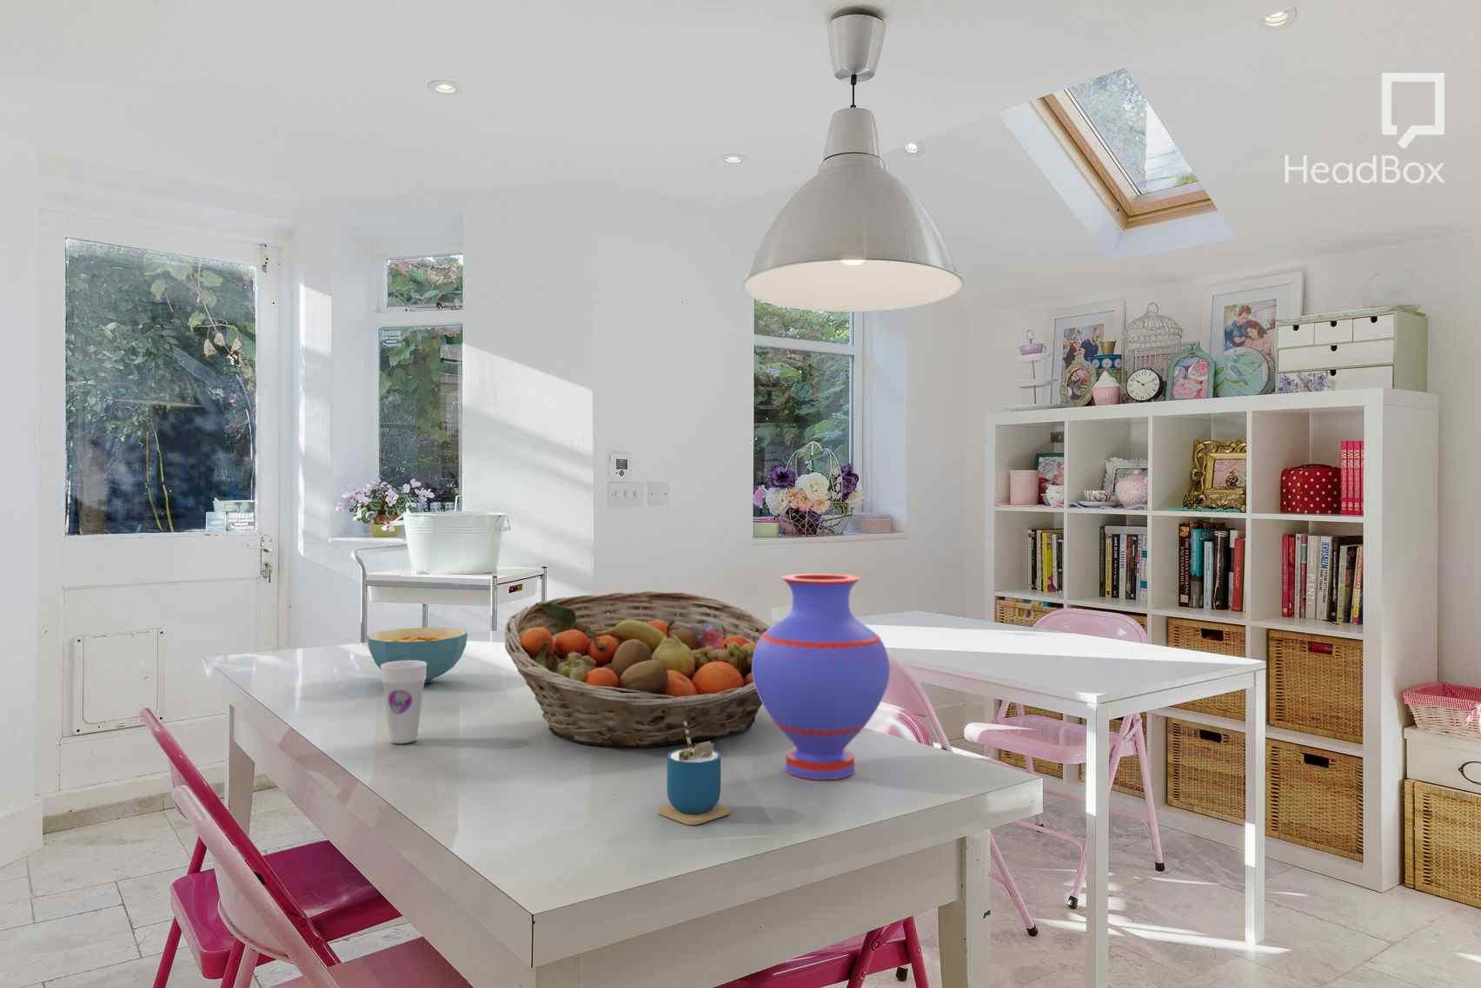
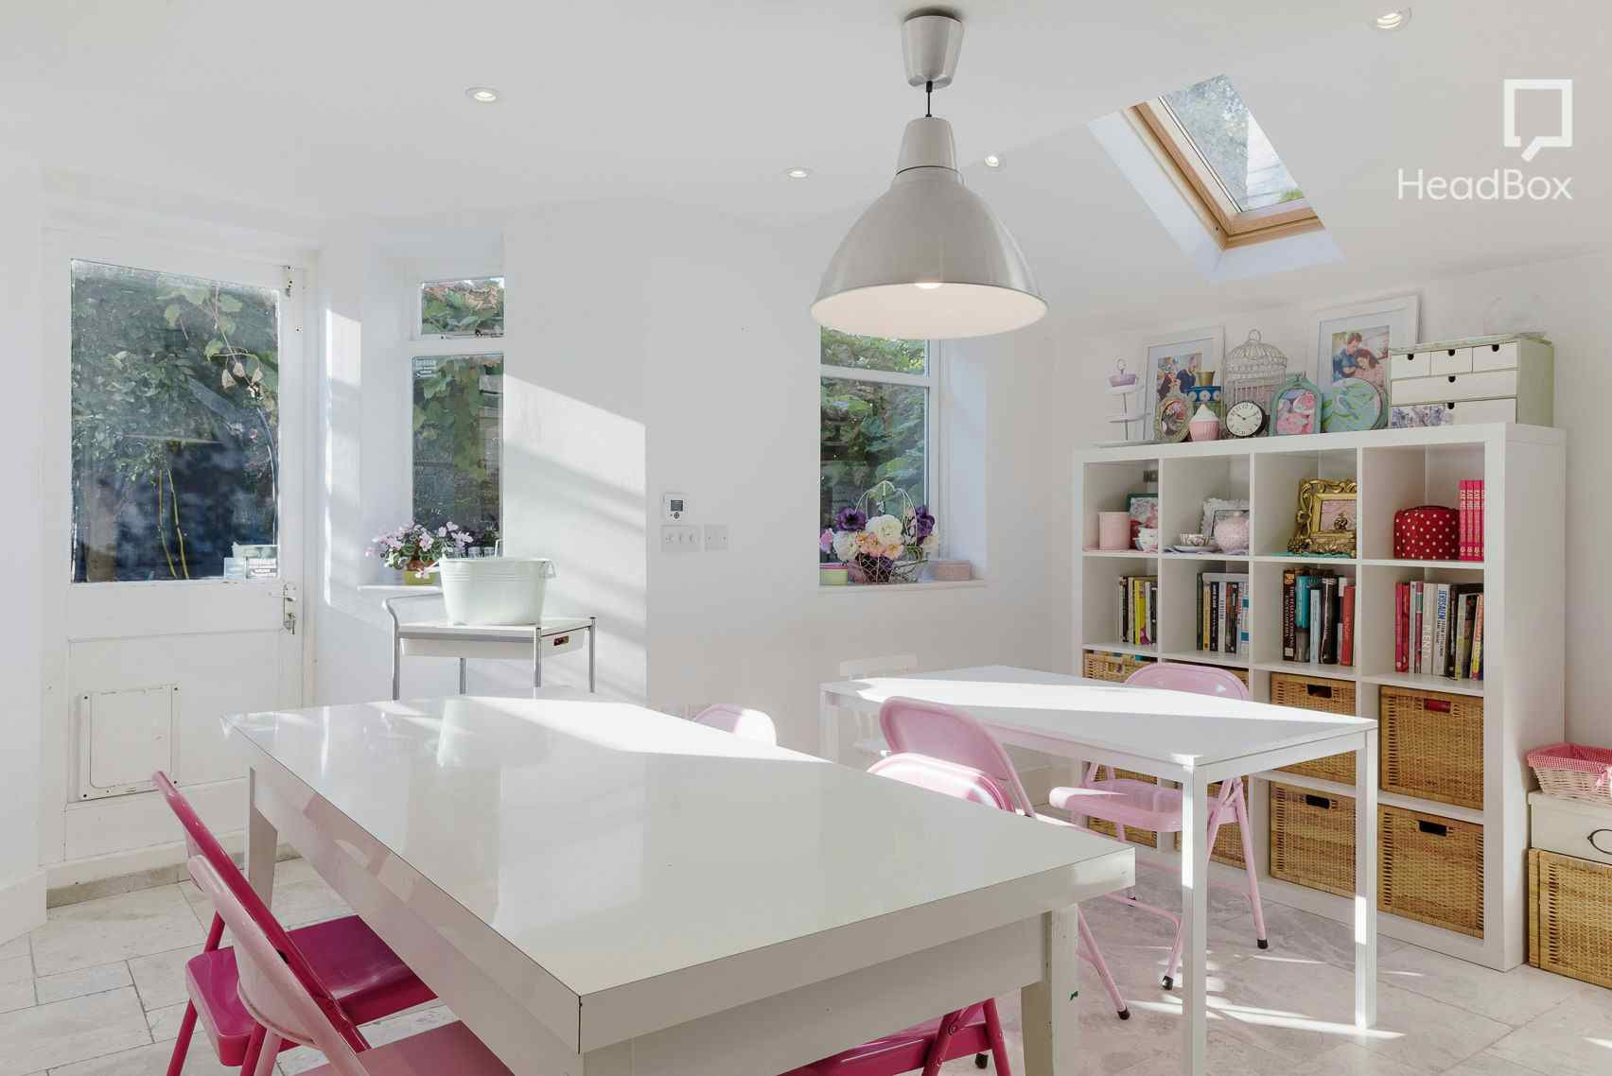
- cup (403, 702)
- vase (820, 673)
- fruit basket (650, 663)
- cereal bowl (417, 657)
- cup (693, 764)
